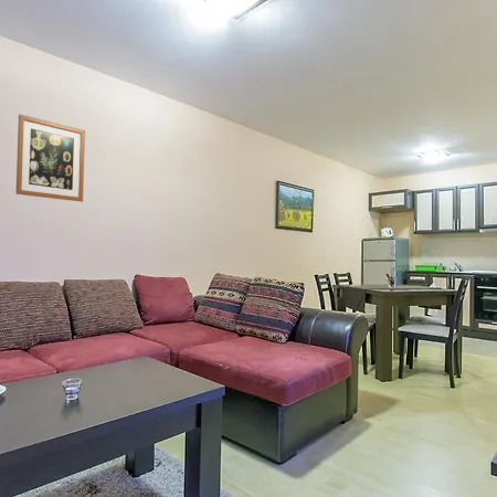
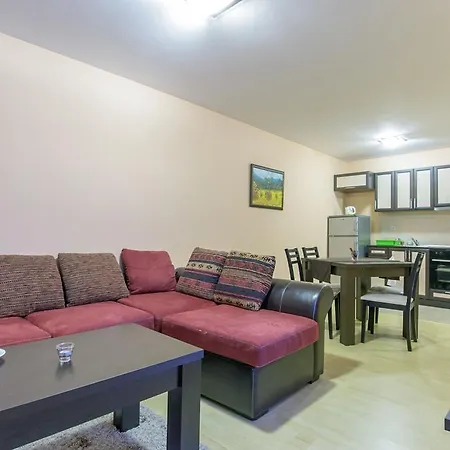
- wall art (52, 160)
